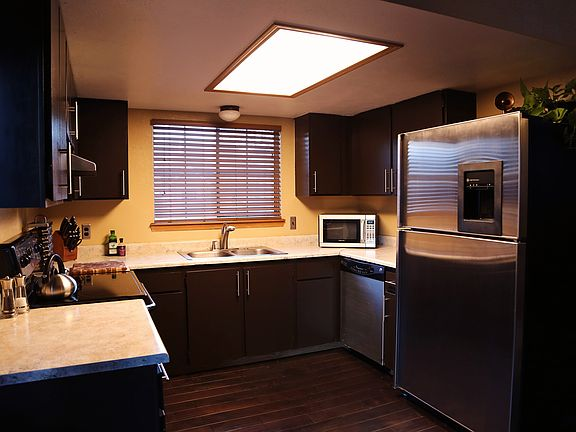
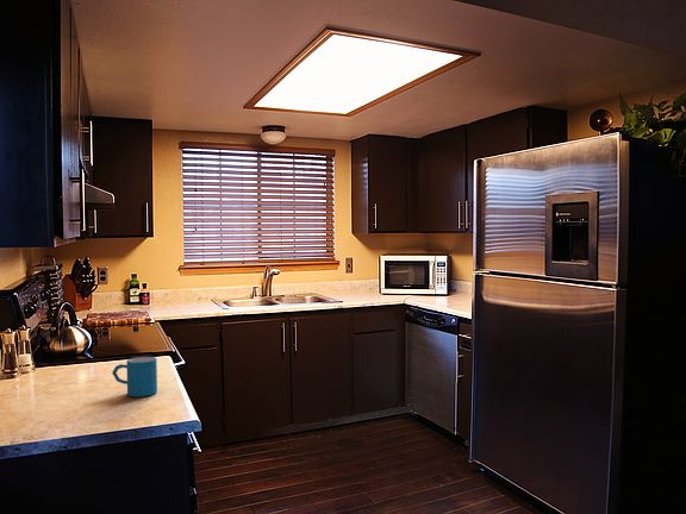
+ mug (135, 376)
